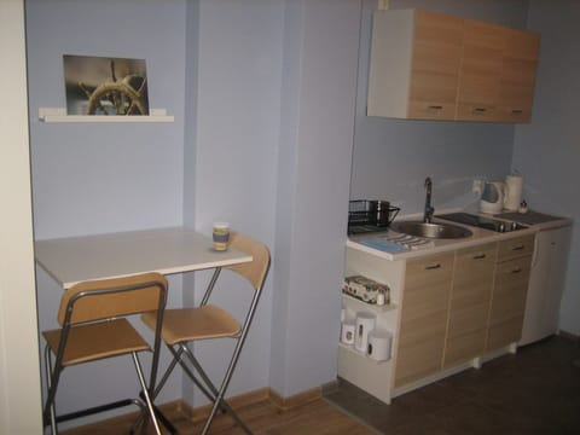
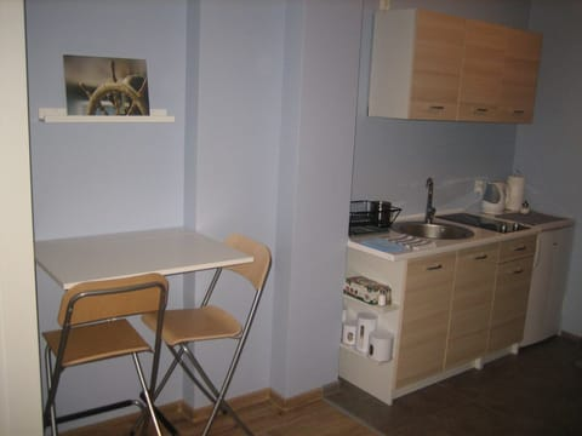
- coffee cup (220, 236)
